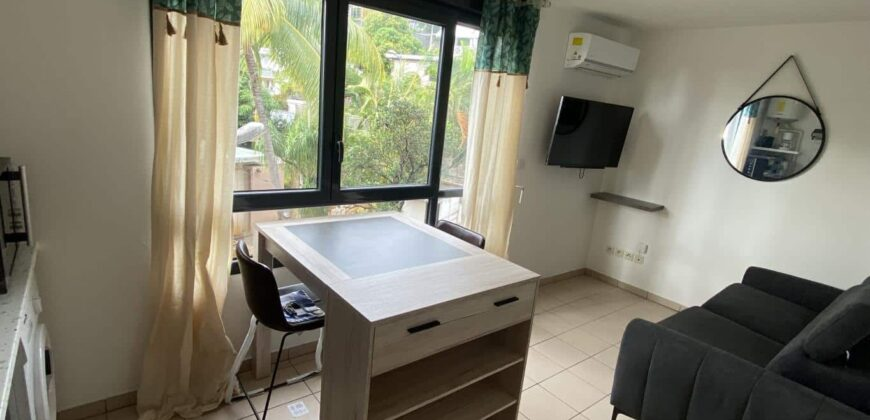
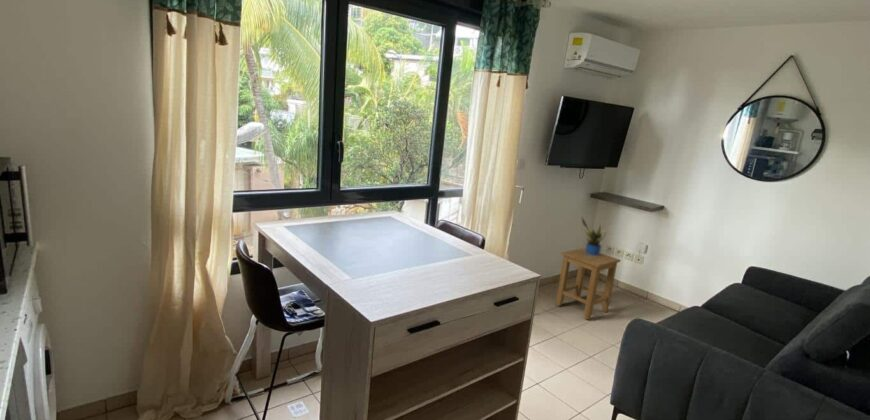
+ stool (589, 283)
+ potted plant (592, 236)
